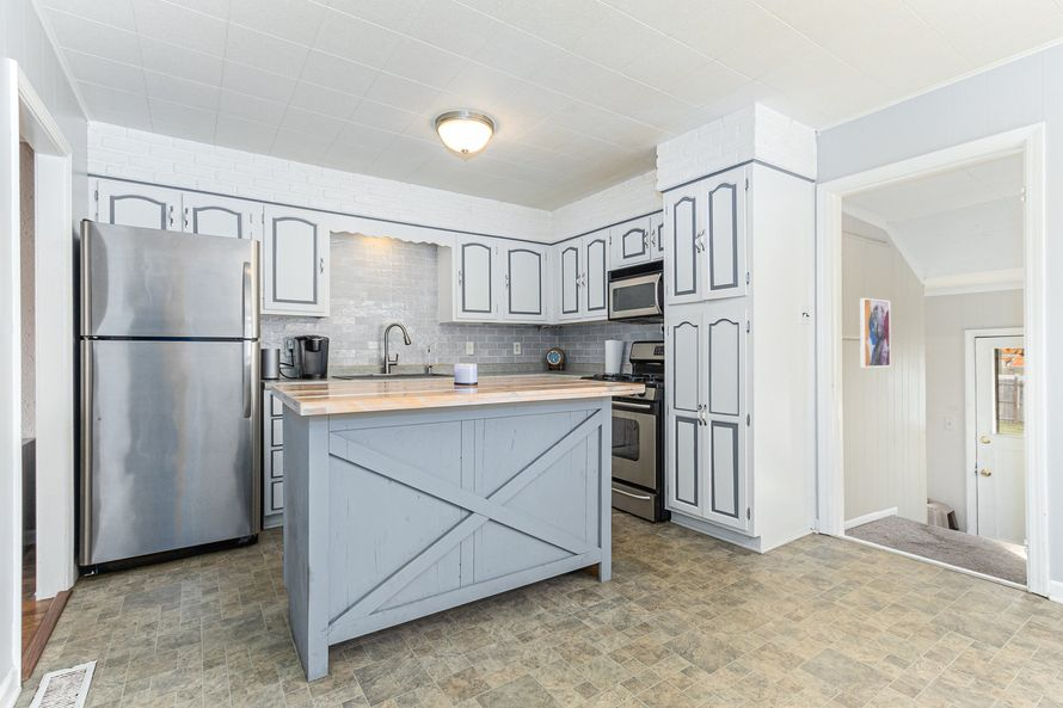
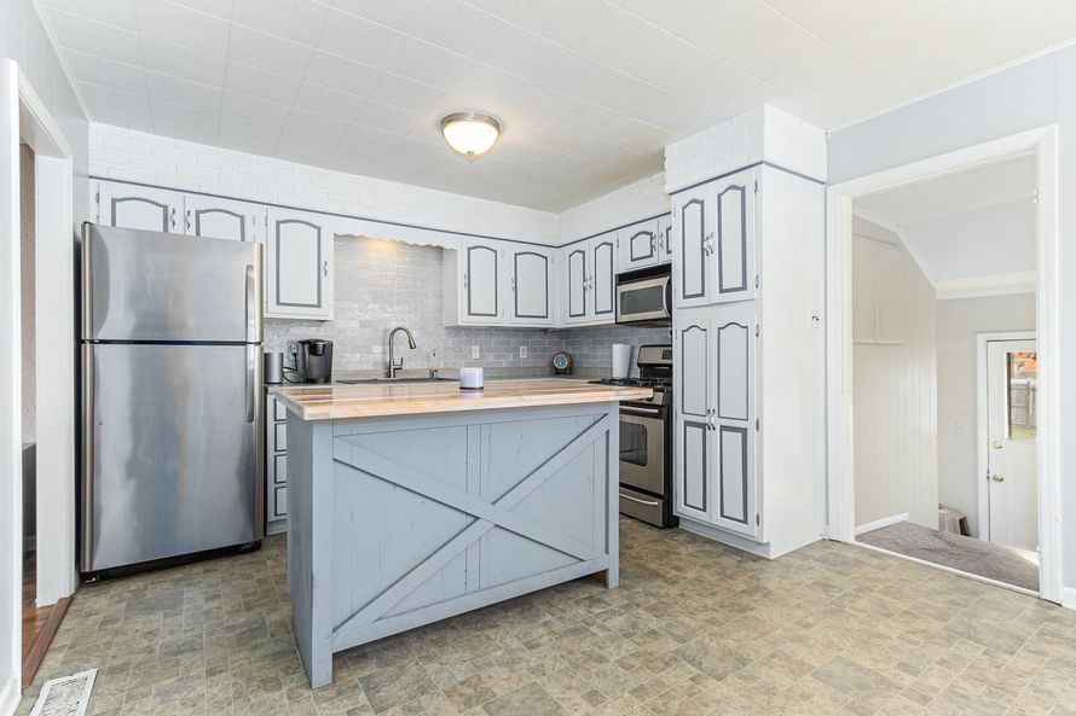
- wall art (875, 333)
